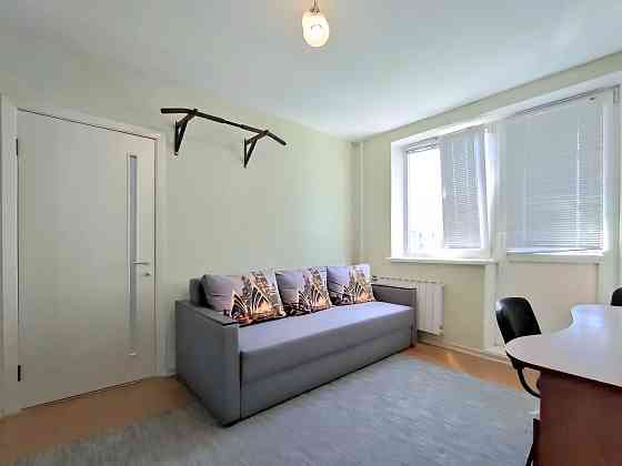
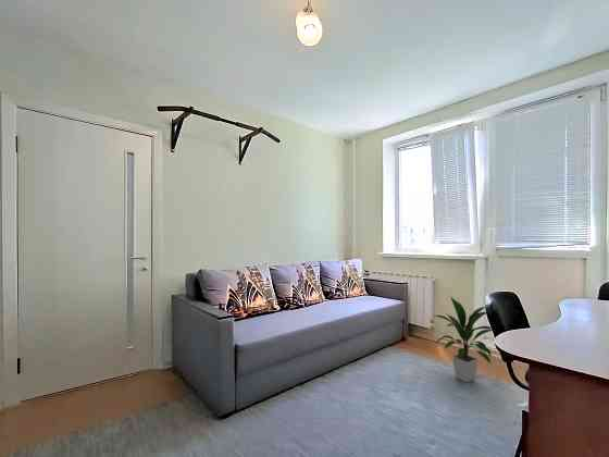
+ indoor plant (468, 338)
